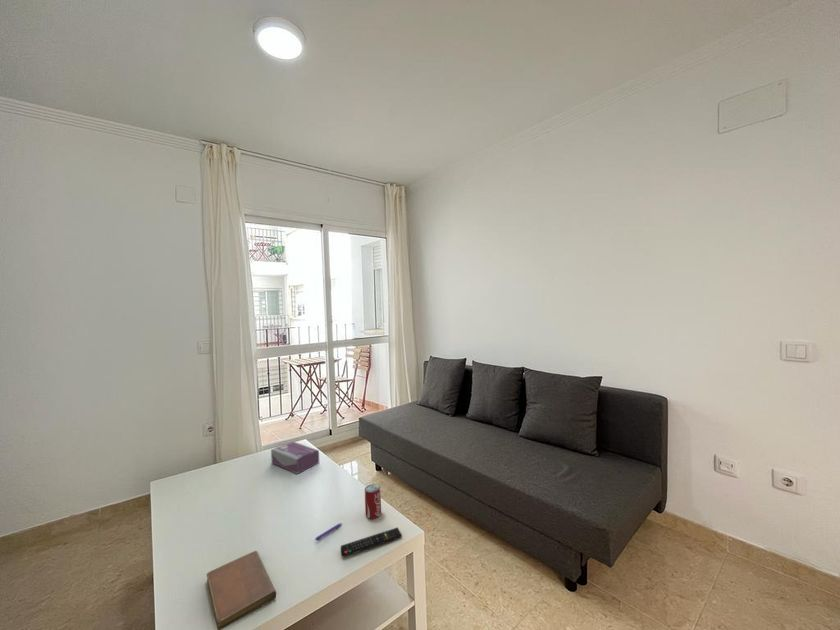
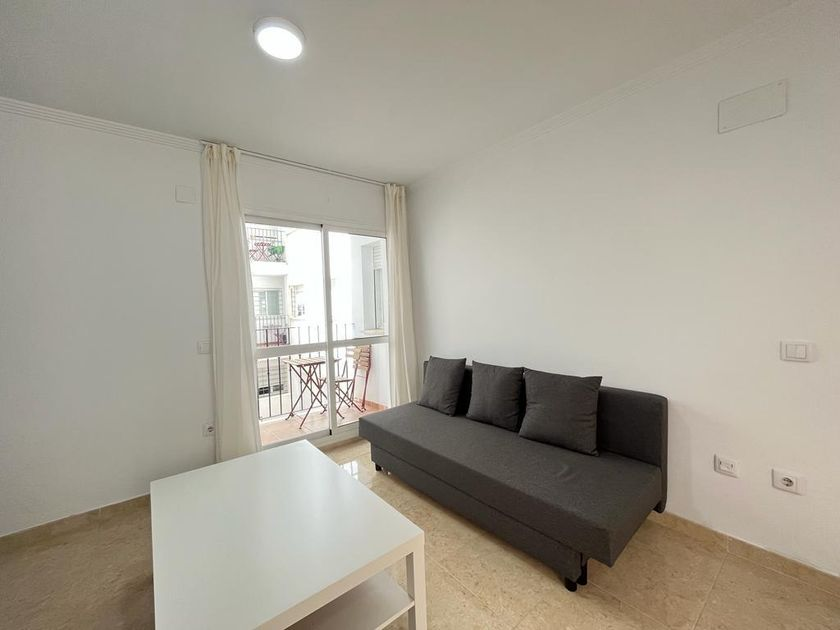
- notebook (240, 584)
- remote control (371, 542)
- tissue box (295, 456)
- beverage can (372, 501)
- pen (329, 531)
